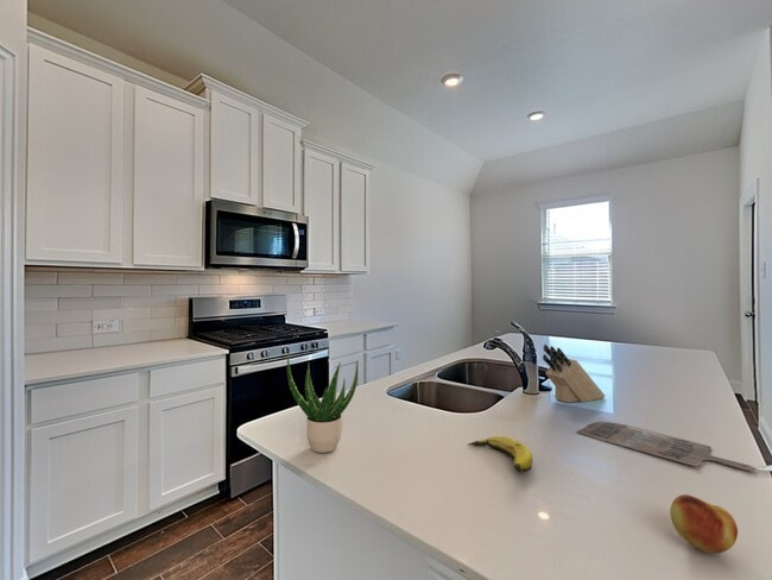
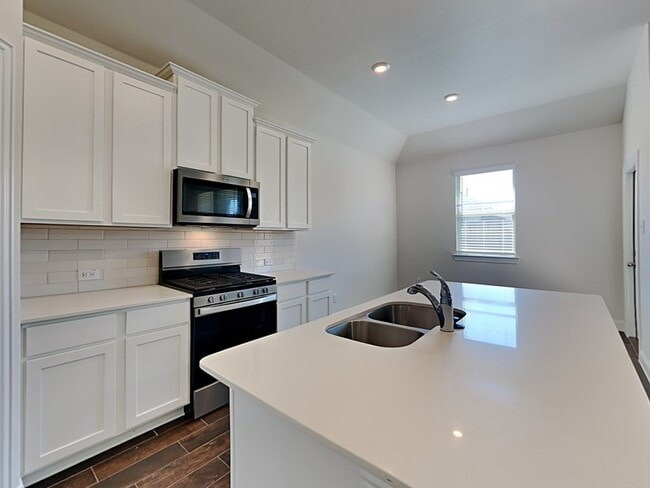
- fruit (702, 522)
- home sign (669, 446)
- potted plant (322, 399)
- banana (504, 448)
- knife block (571, 371)
